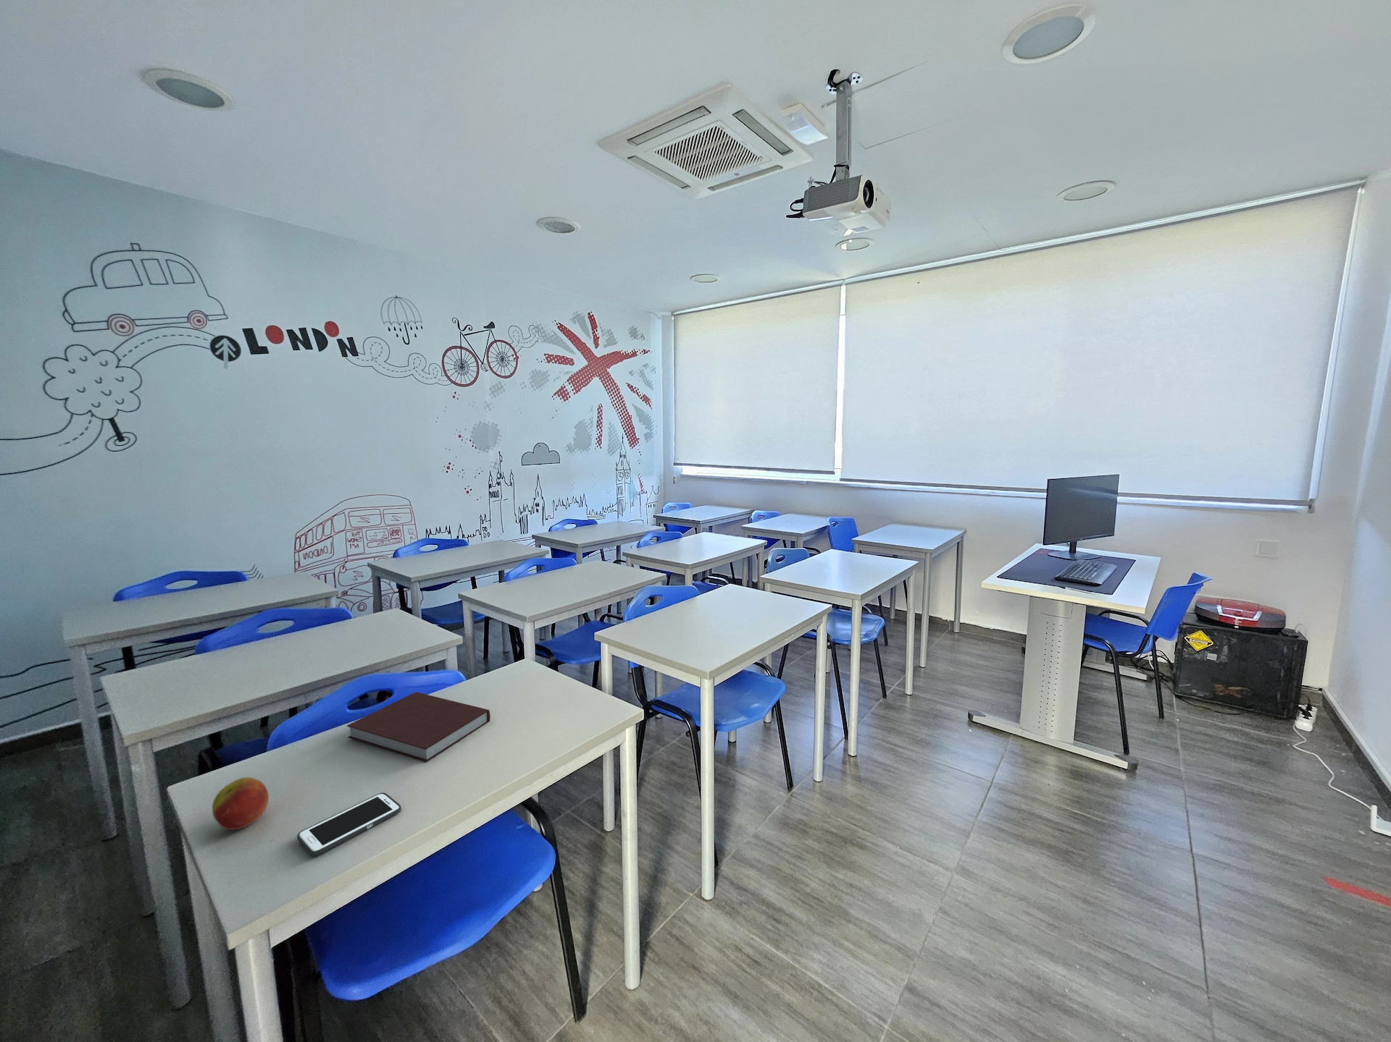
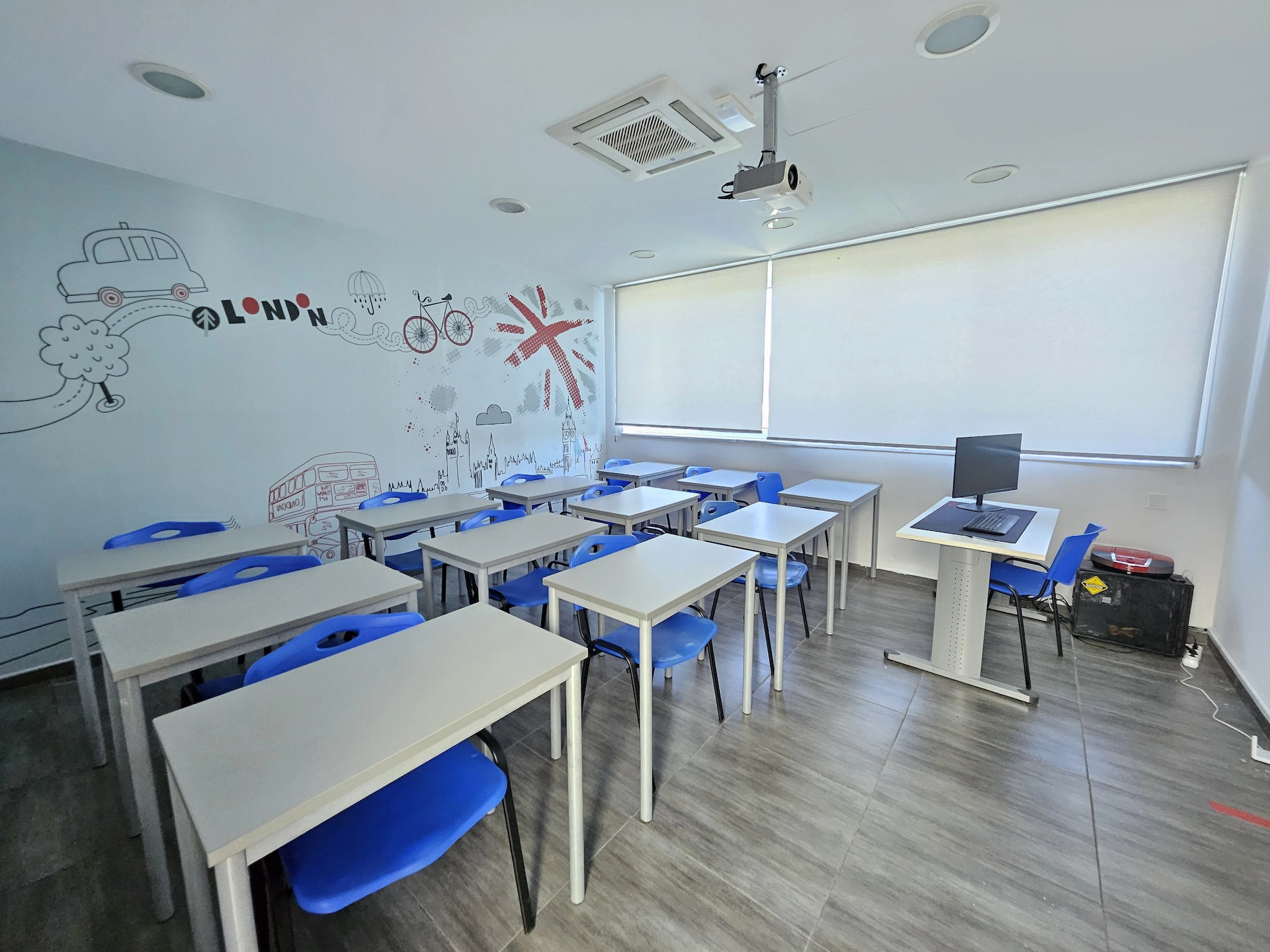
- apple (241, 802)
- cell phone (350, 822)
- notebook (421, 722)
